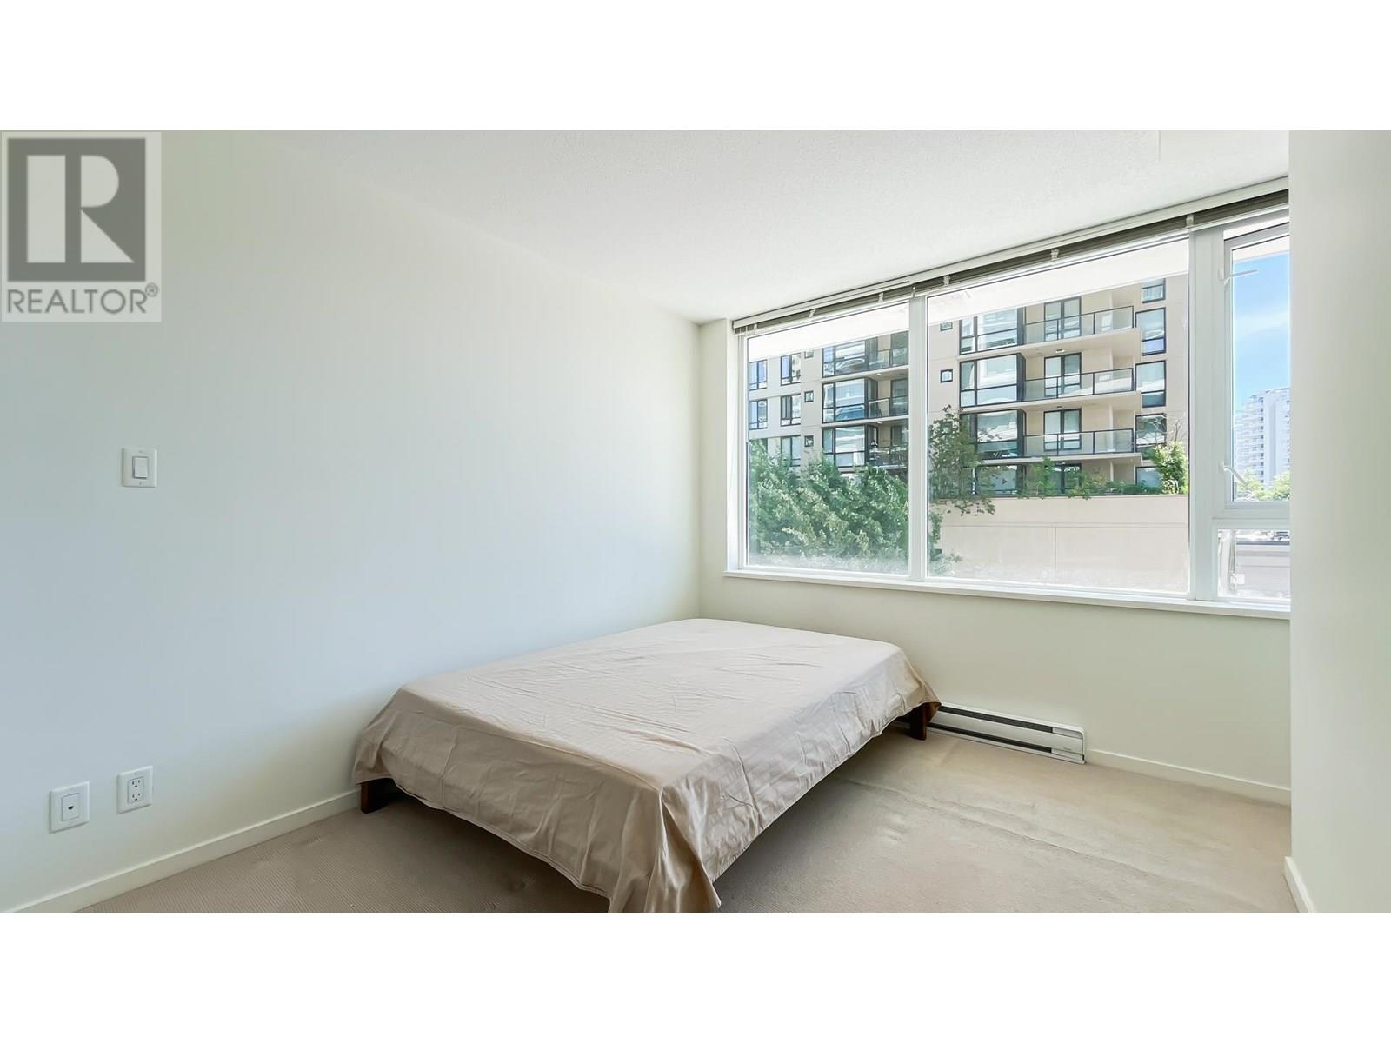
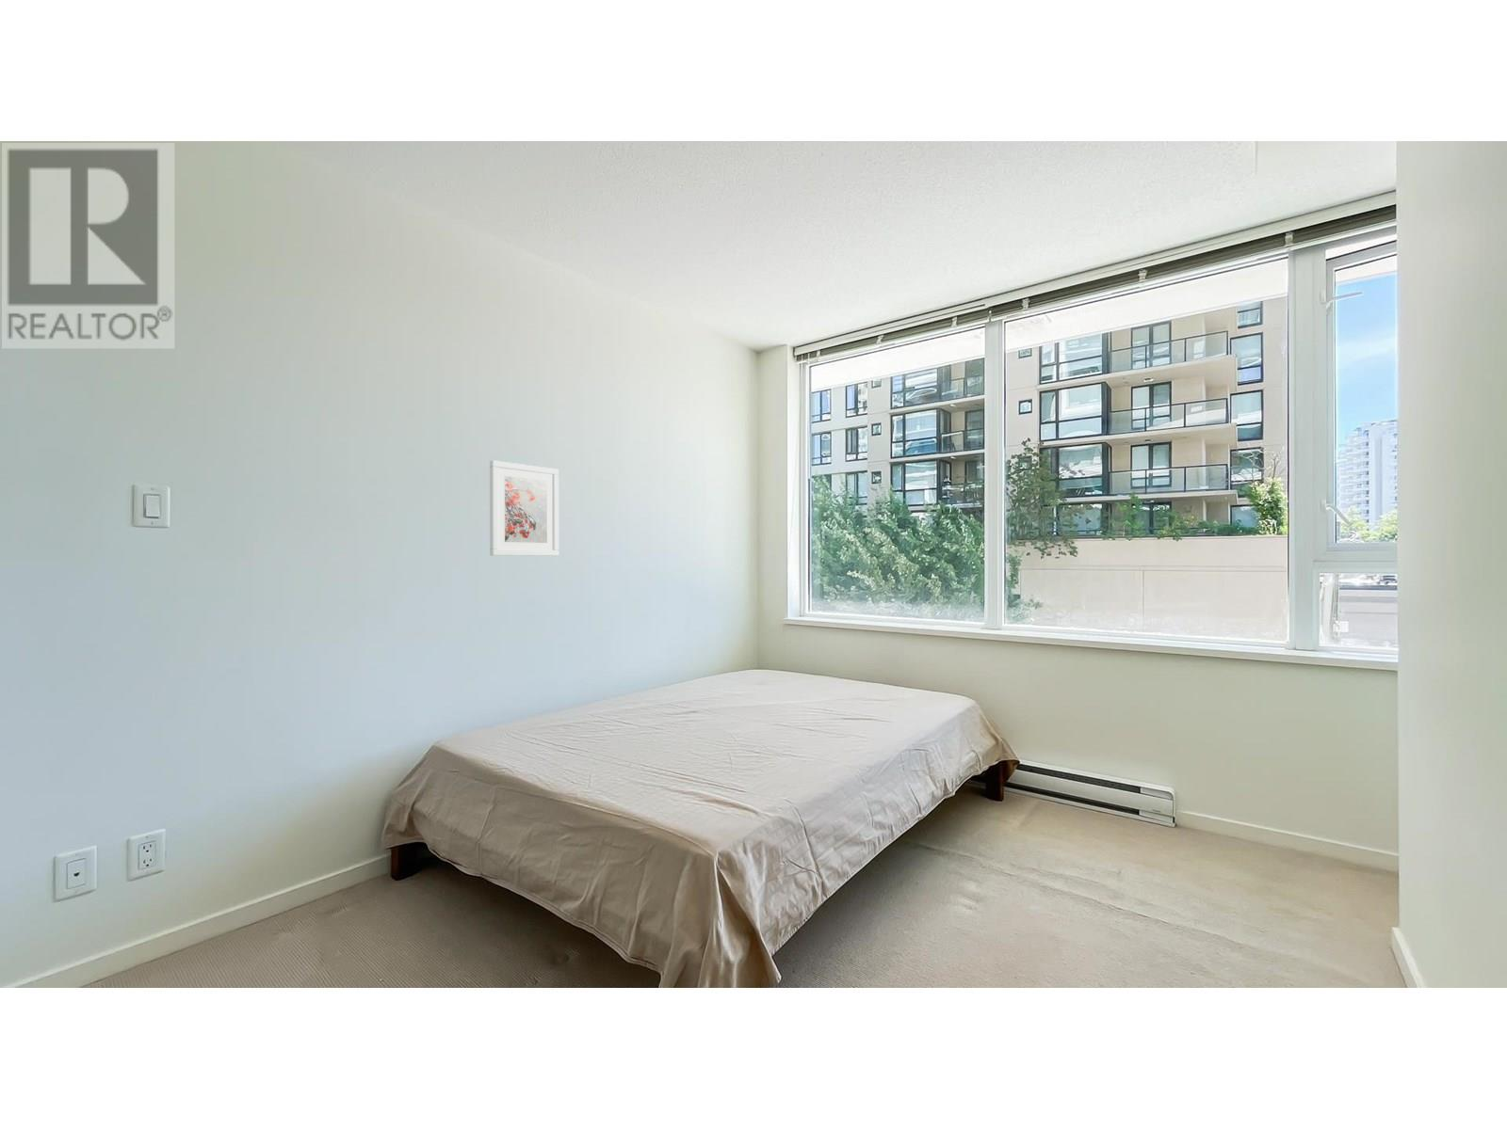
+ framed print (526, 510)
